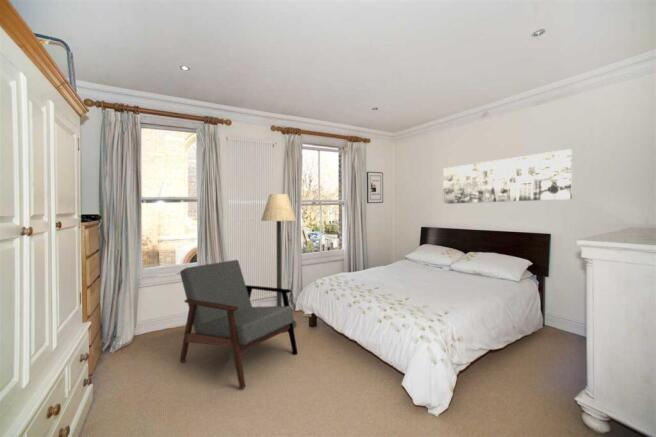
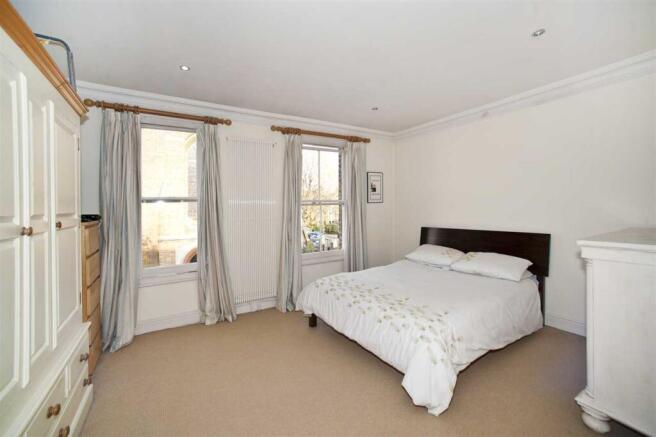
- floor lamp (279, 260)
- wall art (496, 181)
- armchair (238, 311)
